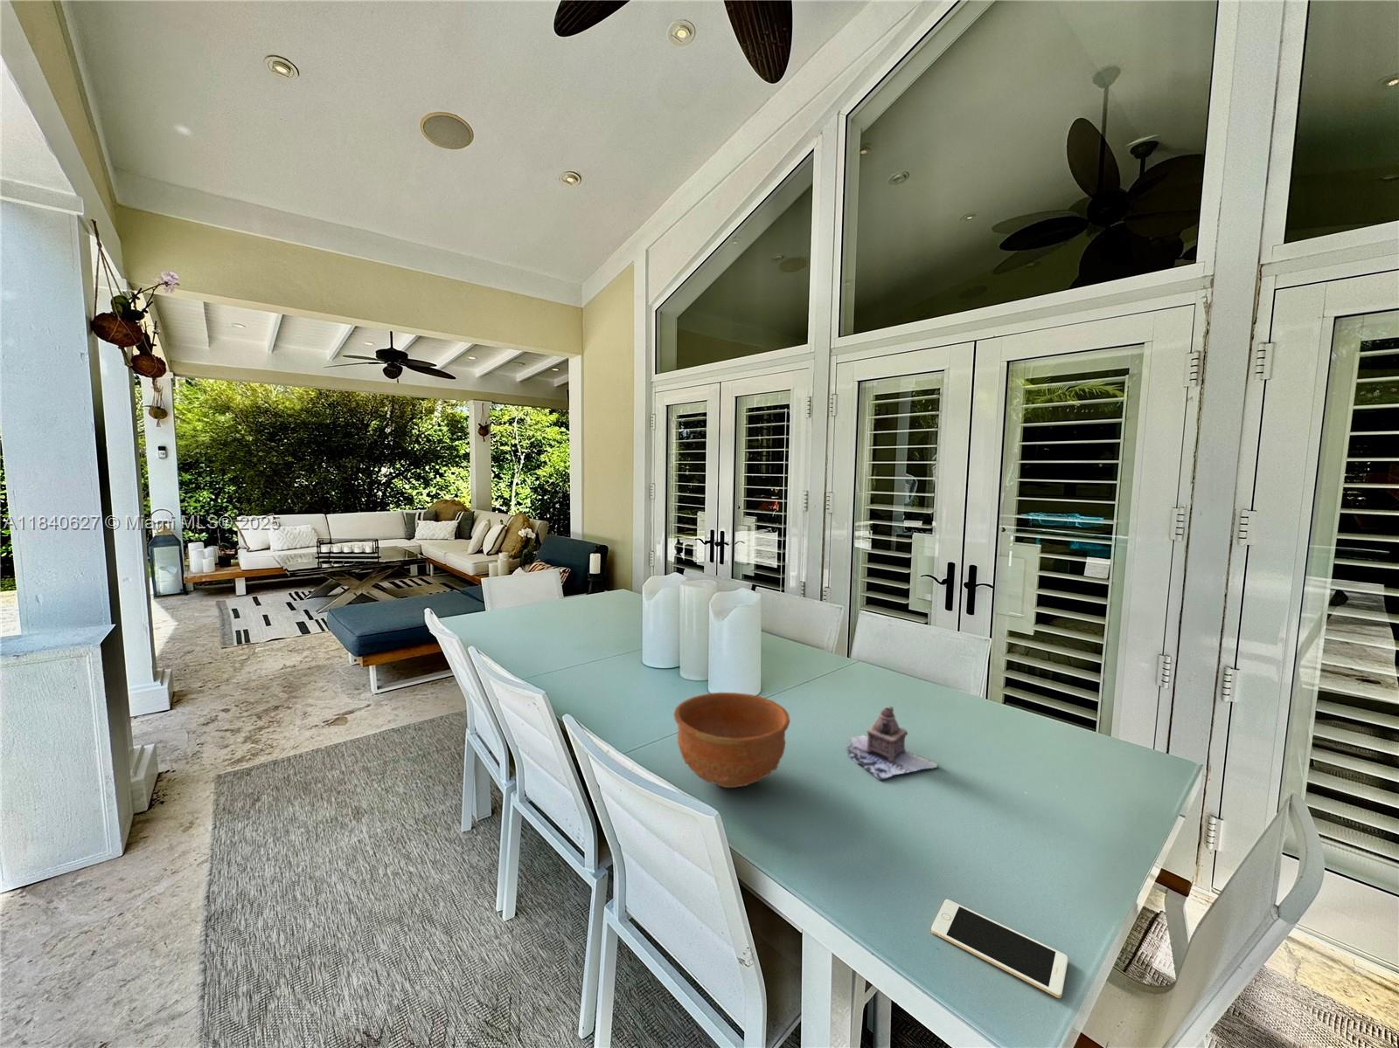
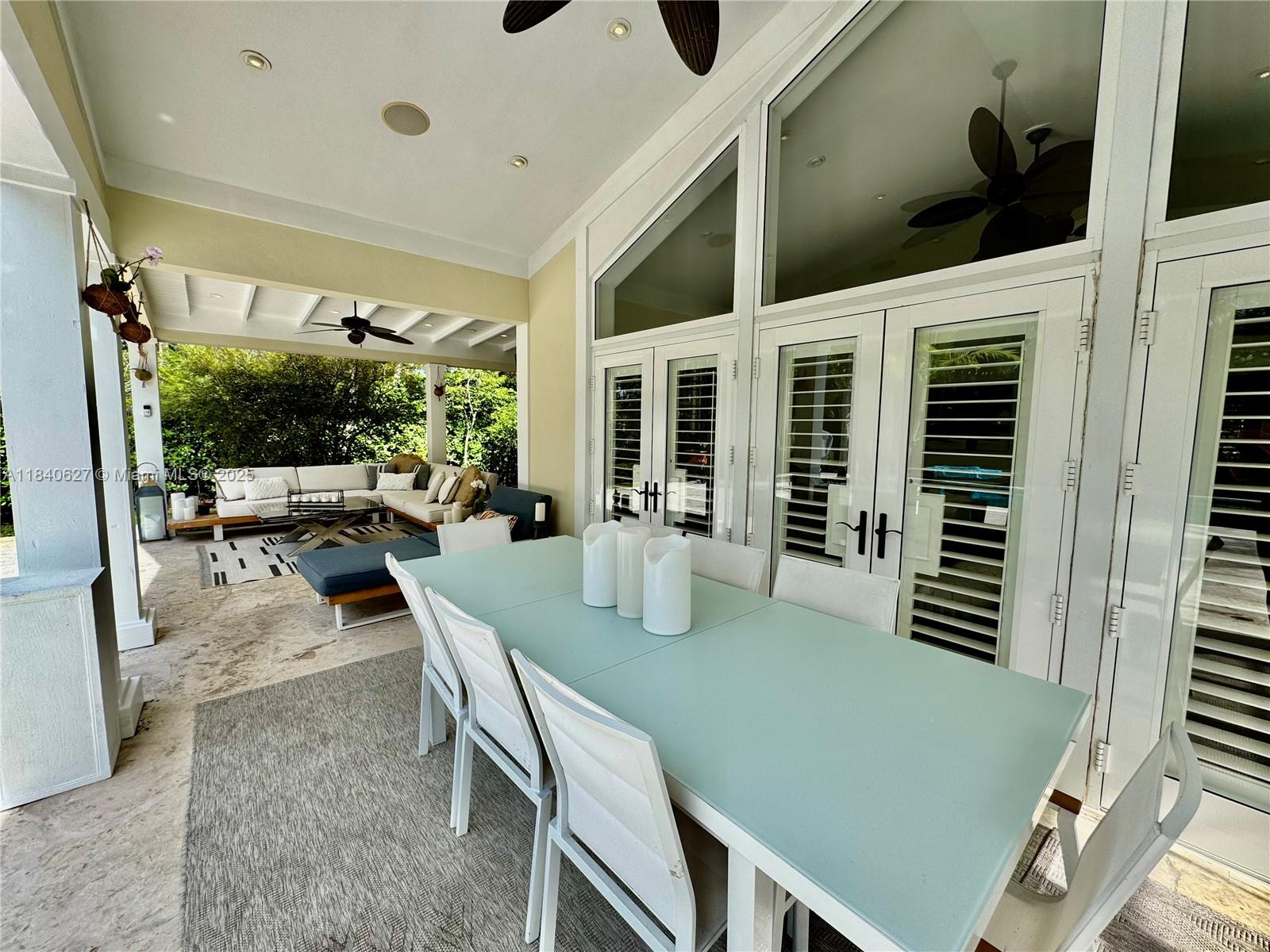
- cell phone (997, 943)
- bowl (731, 746)
- teapot (883, 732)
